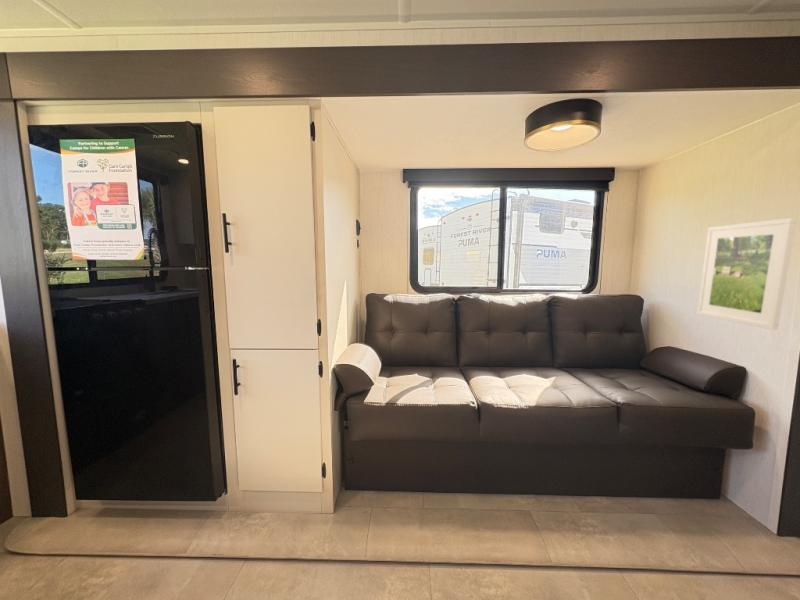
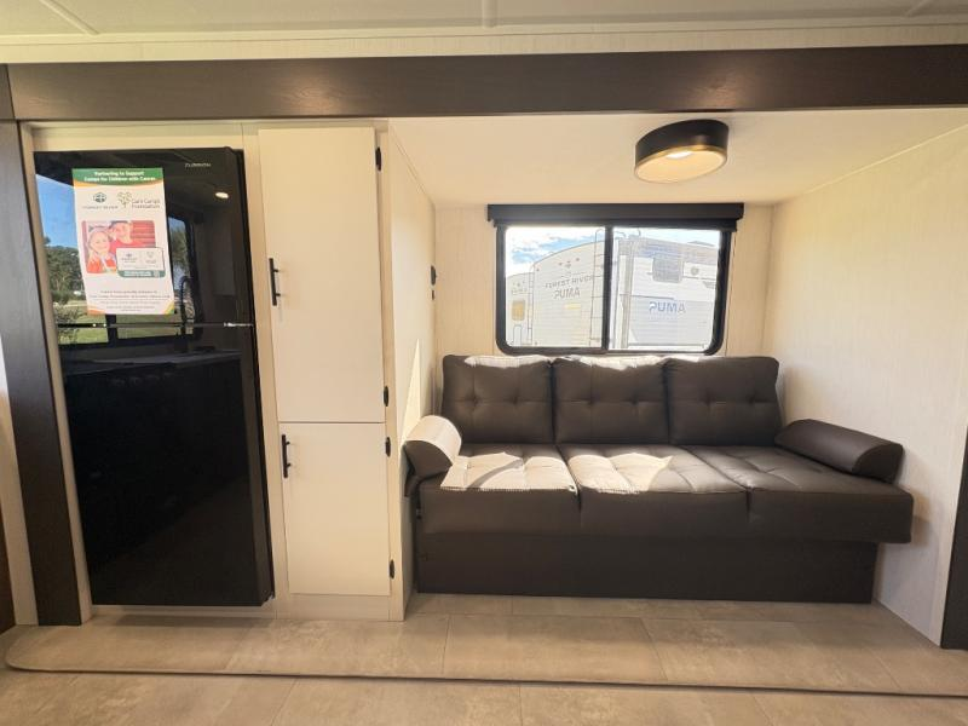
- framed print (739, 273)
